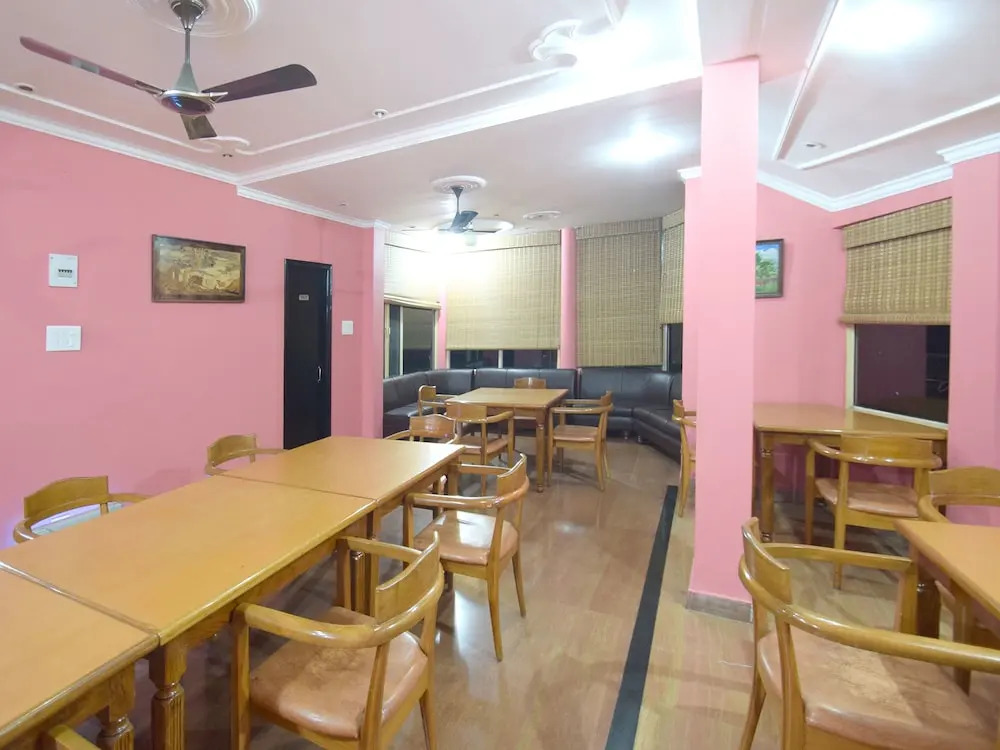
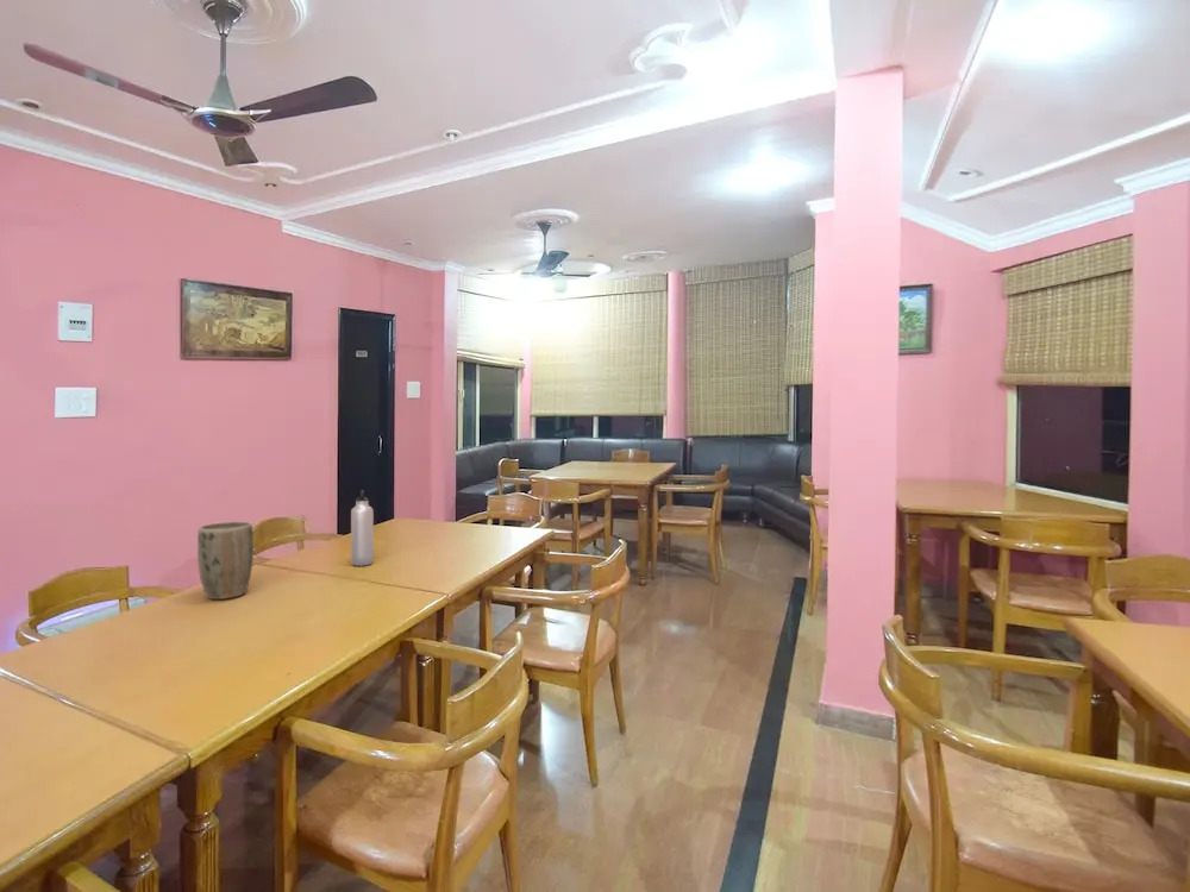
+ plant pot (226, 559)
+ water bottle (362, 527)
